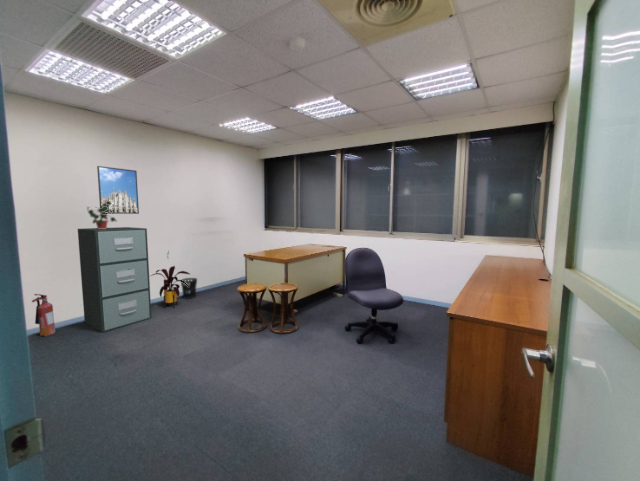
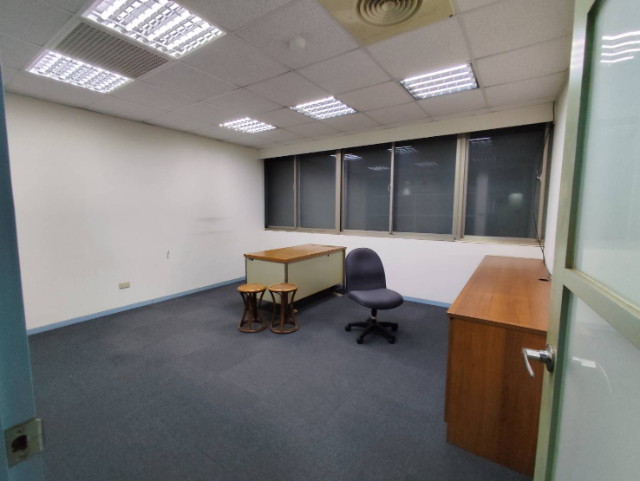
- house plant (168, 287)
- fire extinguisher (42, 313)
- wastebasket (189, 288)
- filing cabinet (116, 275)
- potted plant (102, 214)
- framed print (119, 191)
